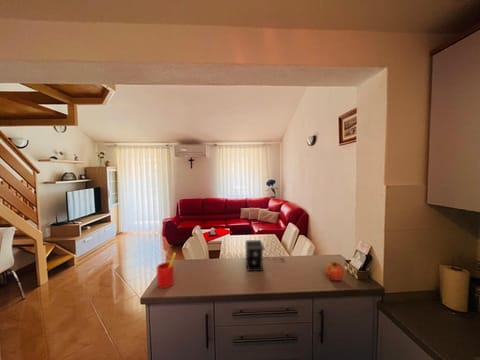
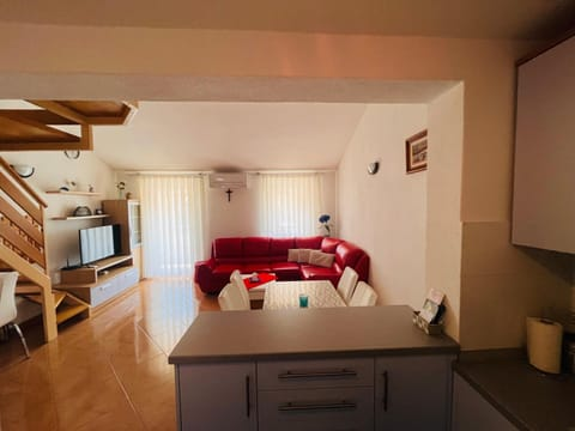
- fruit (334, 270)
- coffee maker (266, 257)
- straw (167, 268)
